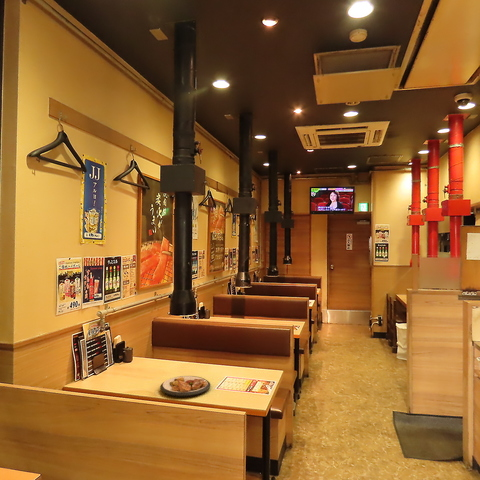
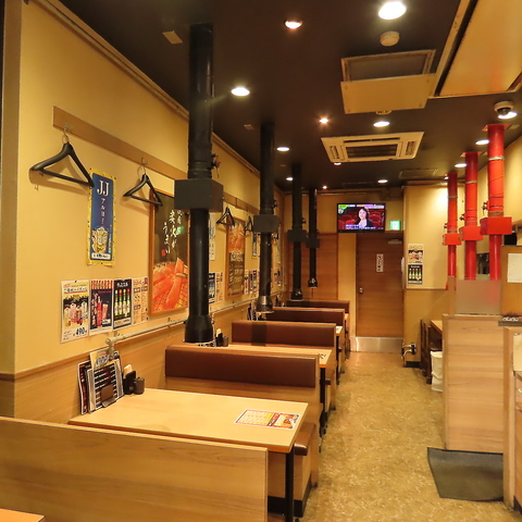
- plate (185, 383)
